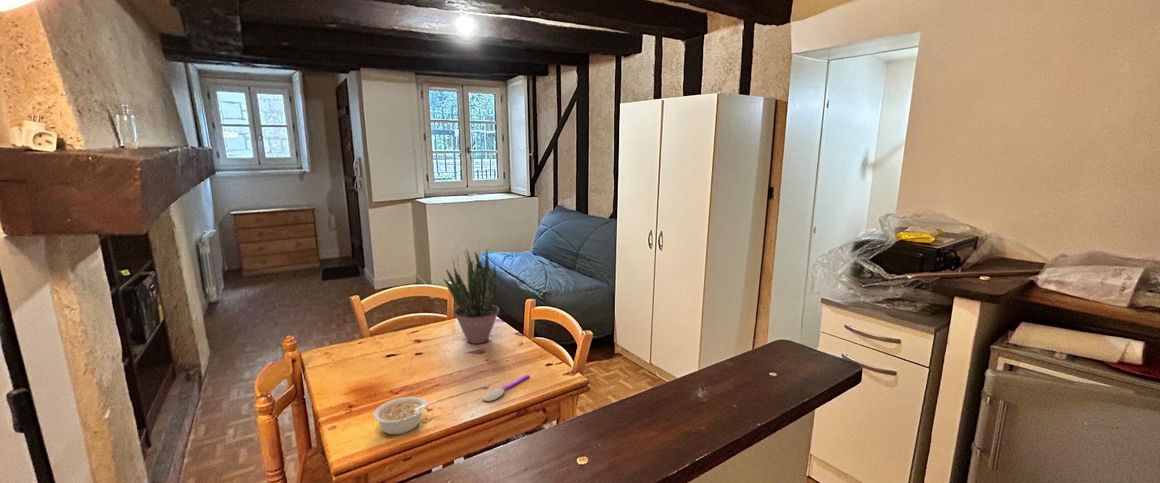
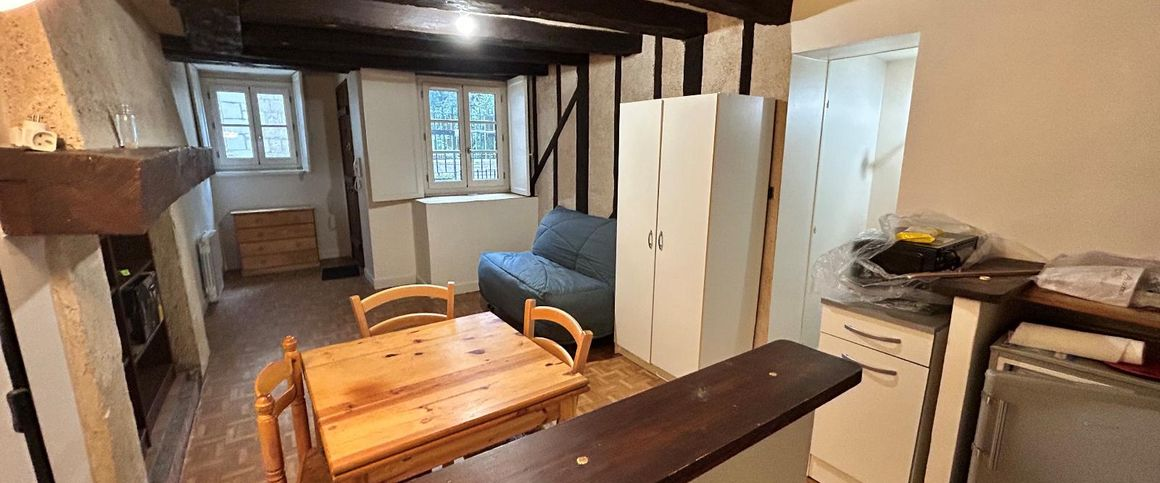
- legume (402, 414)
- spoon (507, 386)
- potted plant (471, 295)
